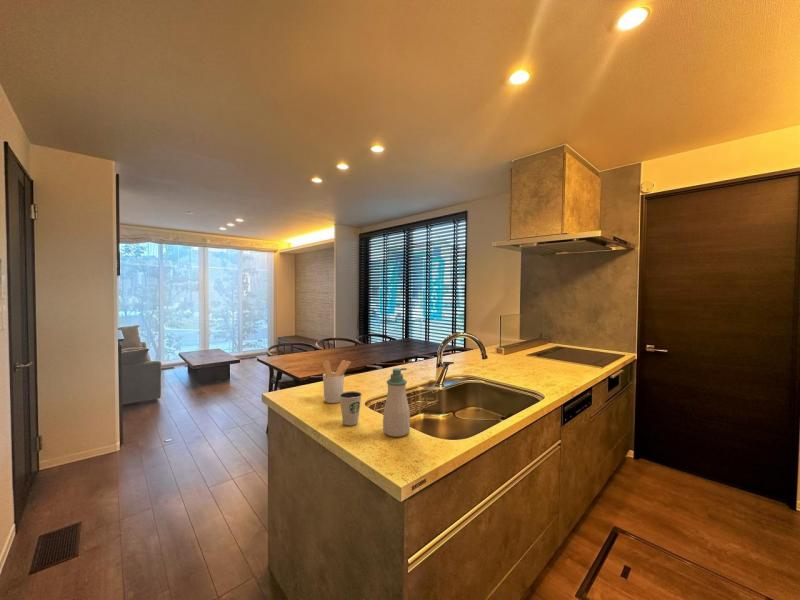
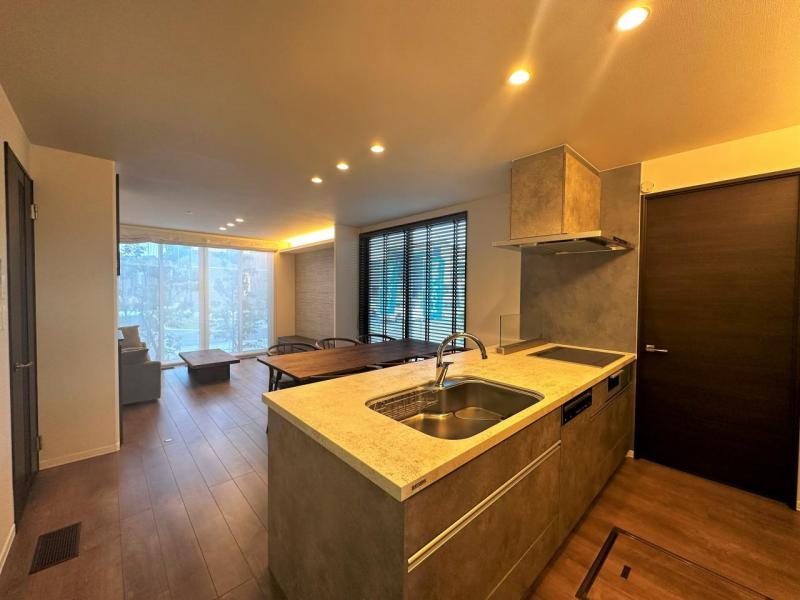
- soap bottle (396, 400)
- utensil holder (337, 379)
- dixie cup (350, 408)
